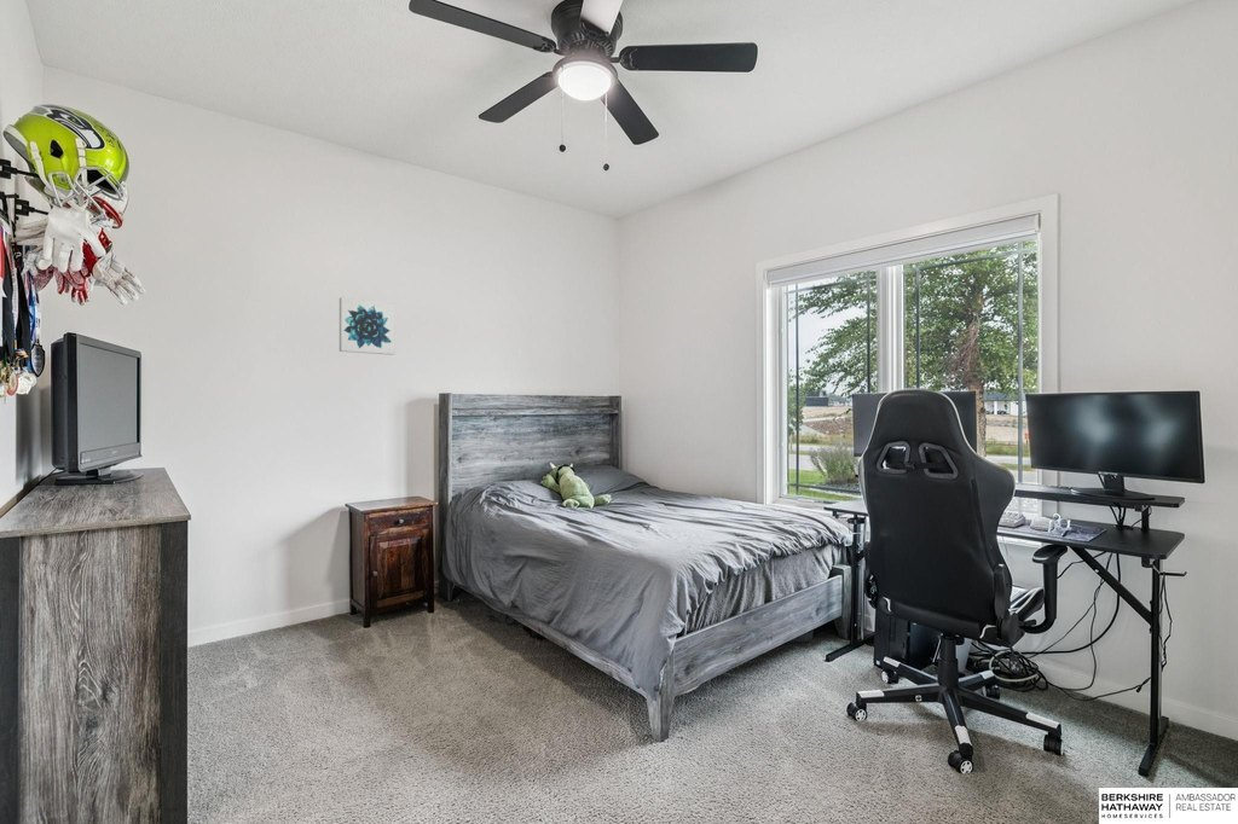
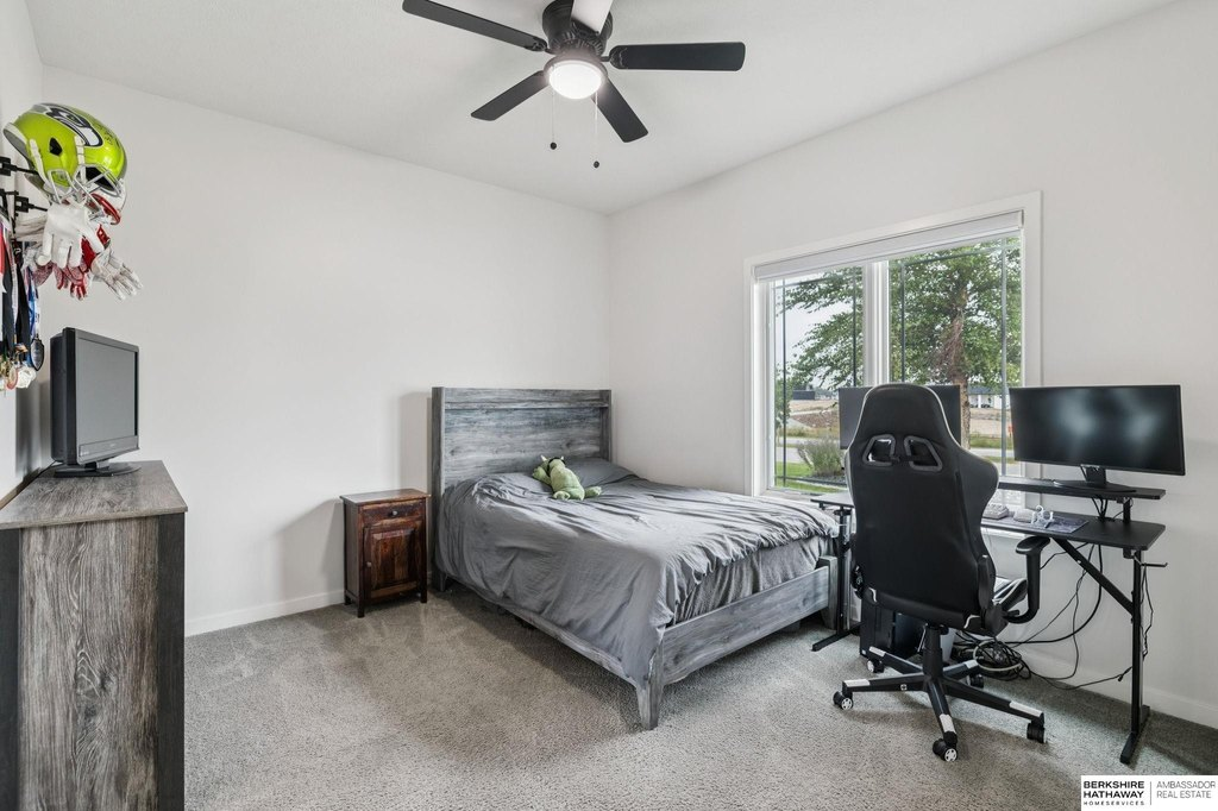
- wall art (368, 326)
